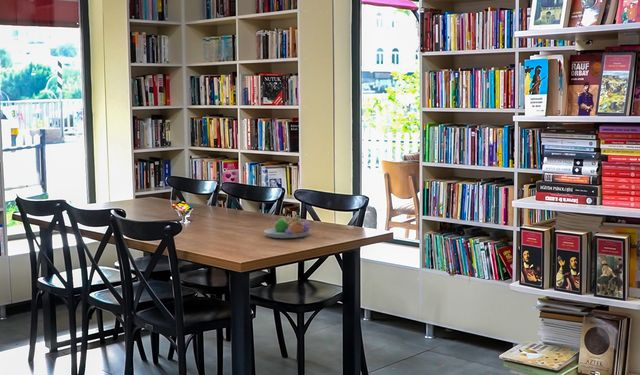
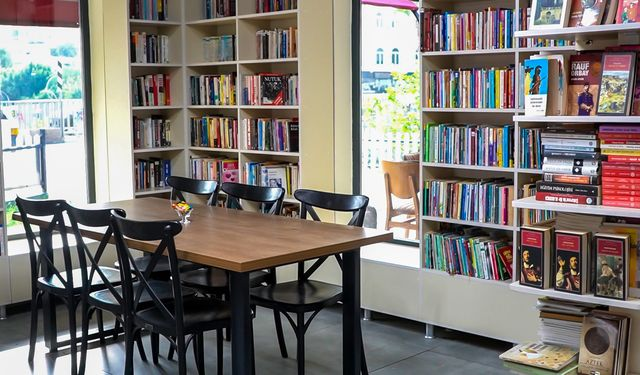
- fruit bowl (287, 225)
